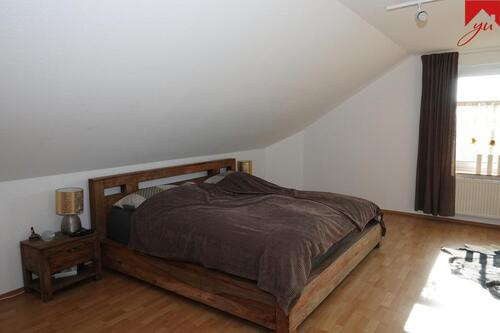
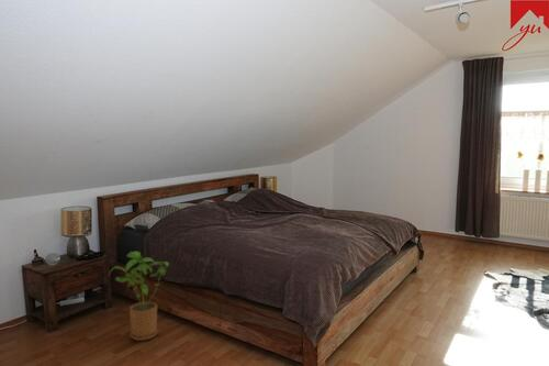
+ house plant (137, 292)
